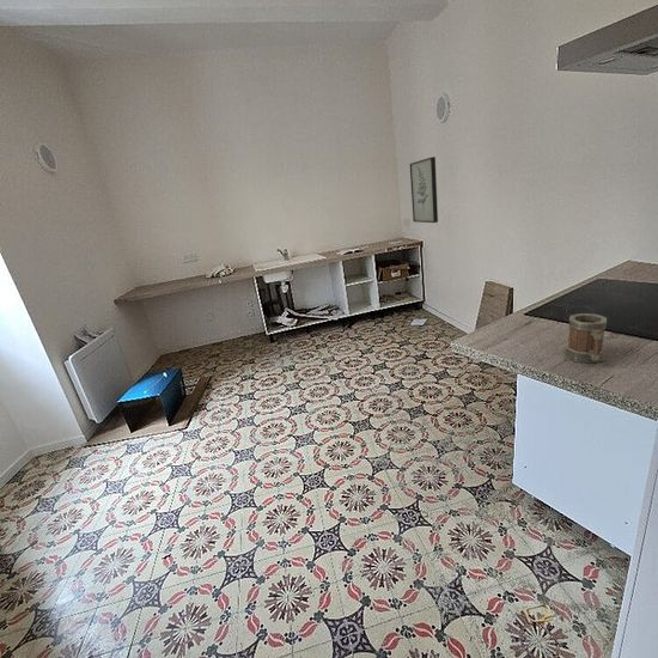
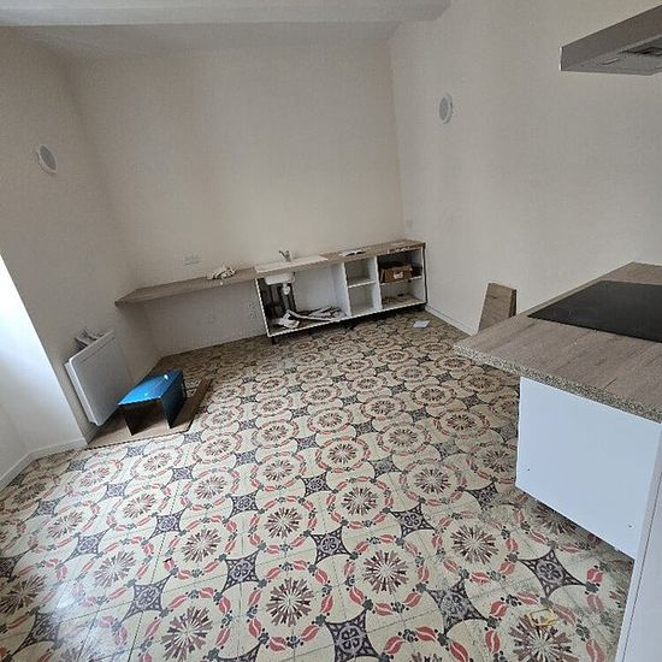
- mug (587, 339)
- wall art (422, 191)
